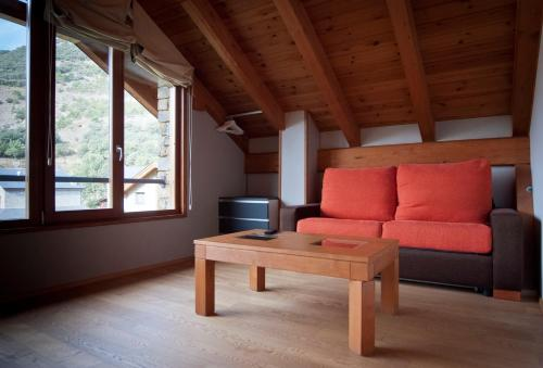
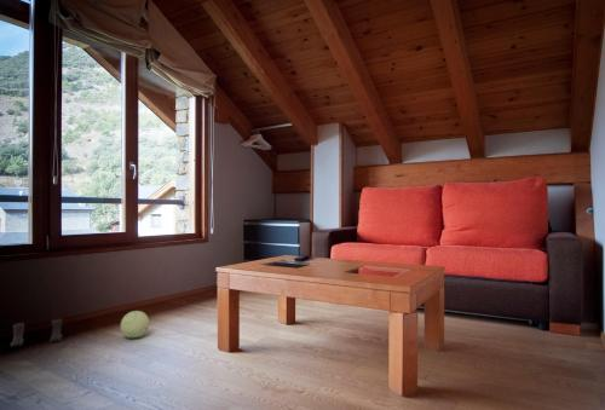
+ boots (23, 330)
+ plush toy (134, 324)
